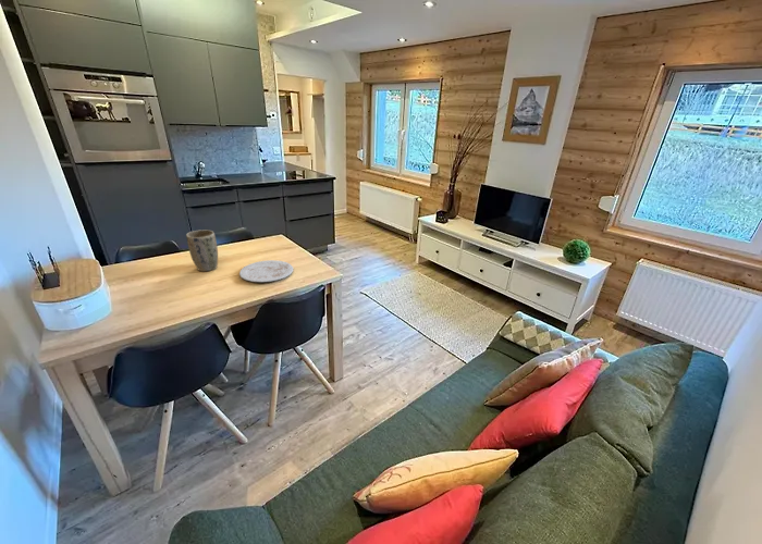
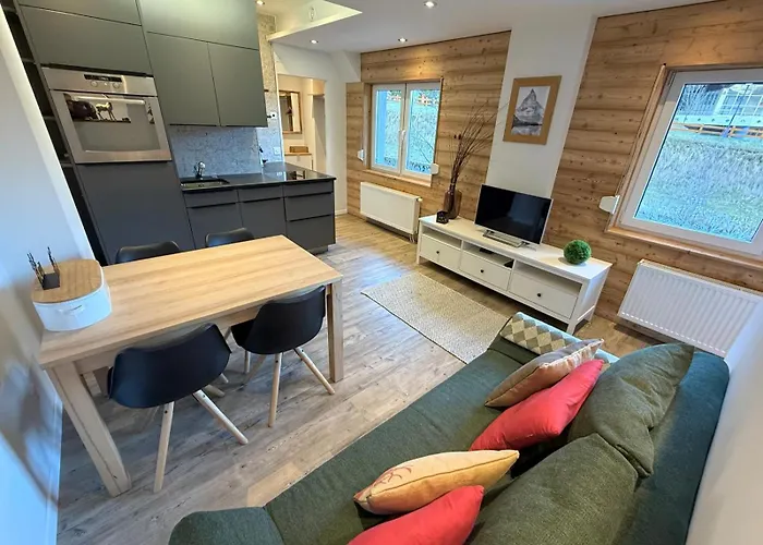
- plate (267, 271)
- plant pot (204, 250)
